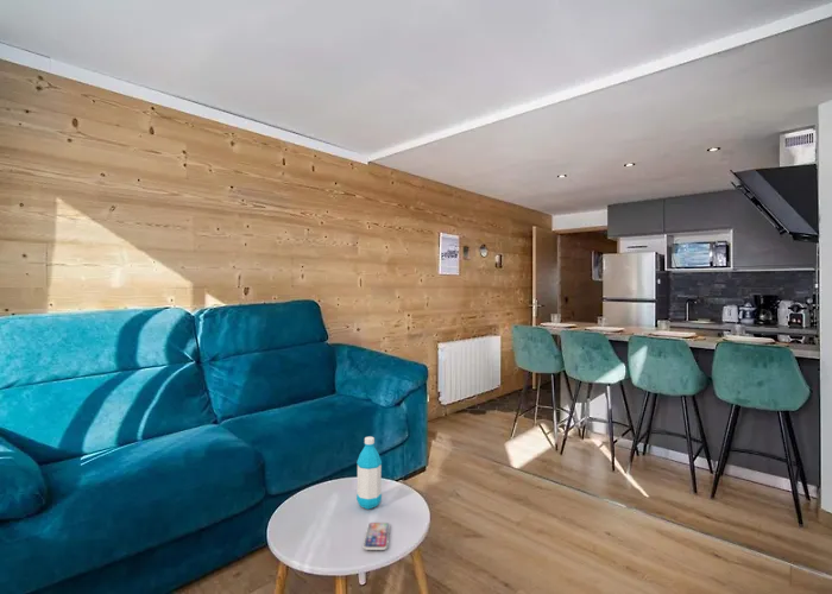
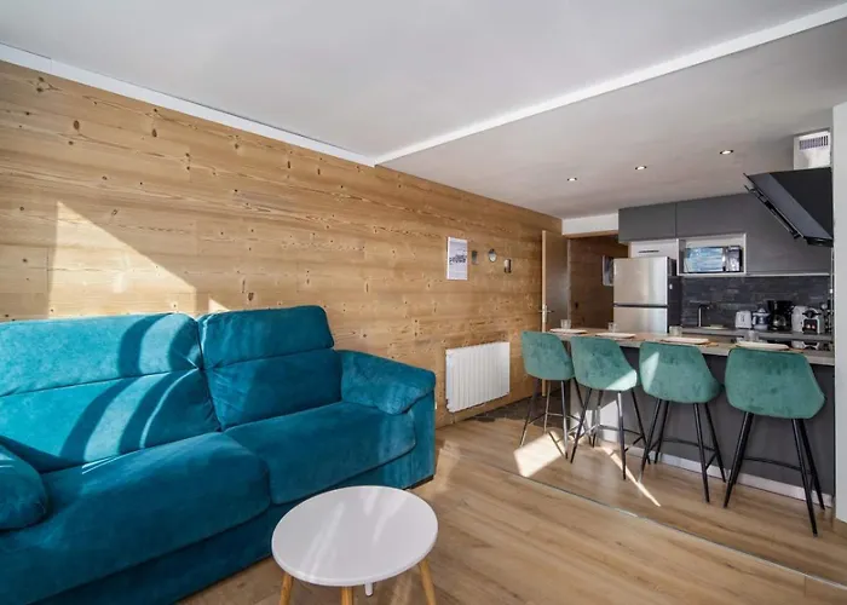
- smartphone (377, 535)
- water bottle (368, 470)
